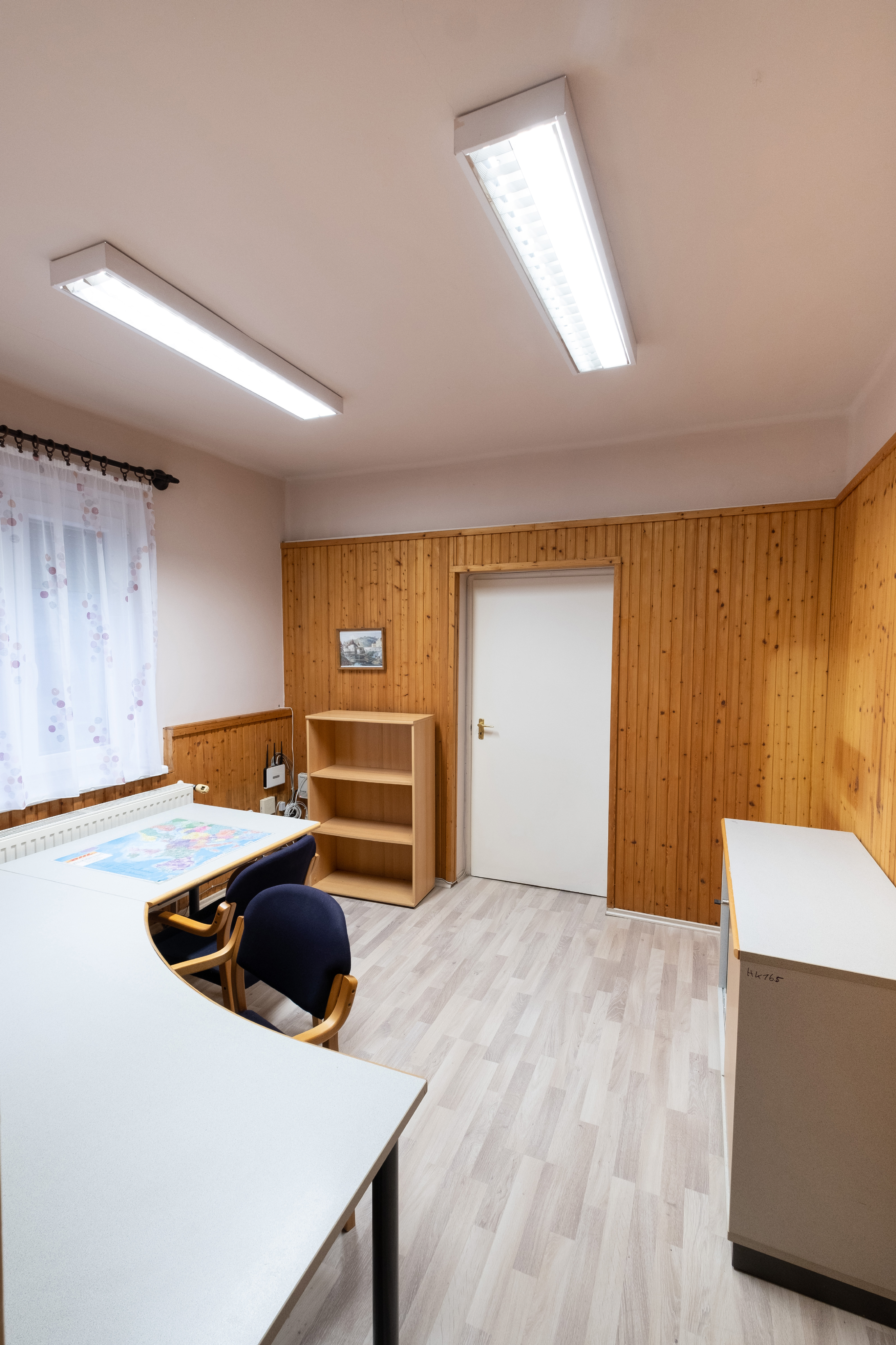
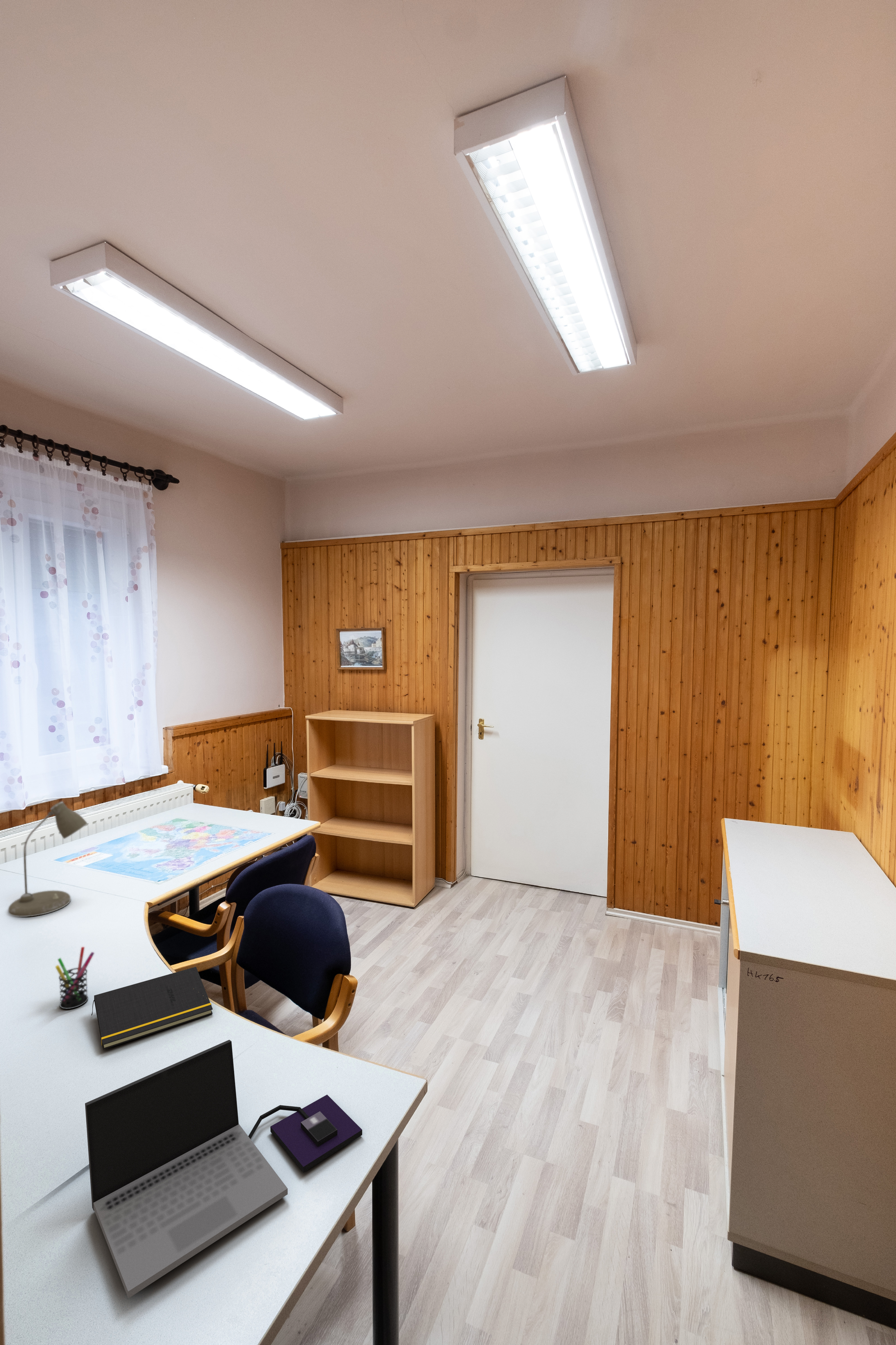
+ notepad (153, 1004)
+ desk lamp (26, 853)
+ pen holder (72, 976)
+ laptop computer (234, 1124)
